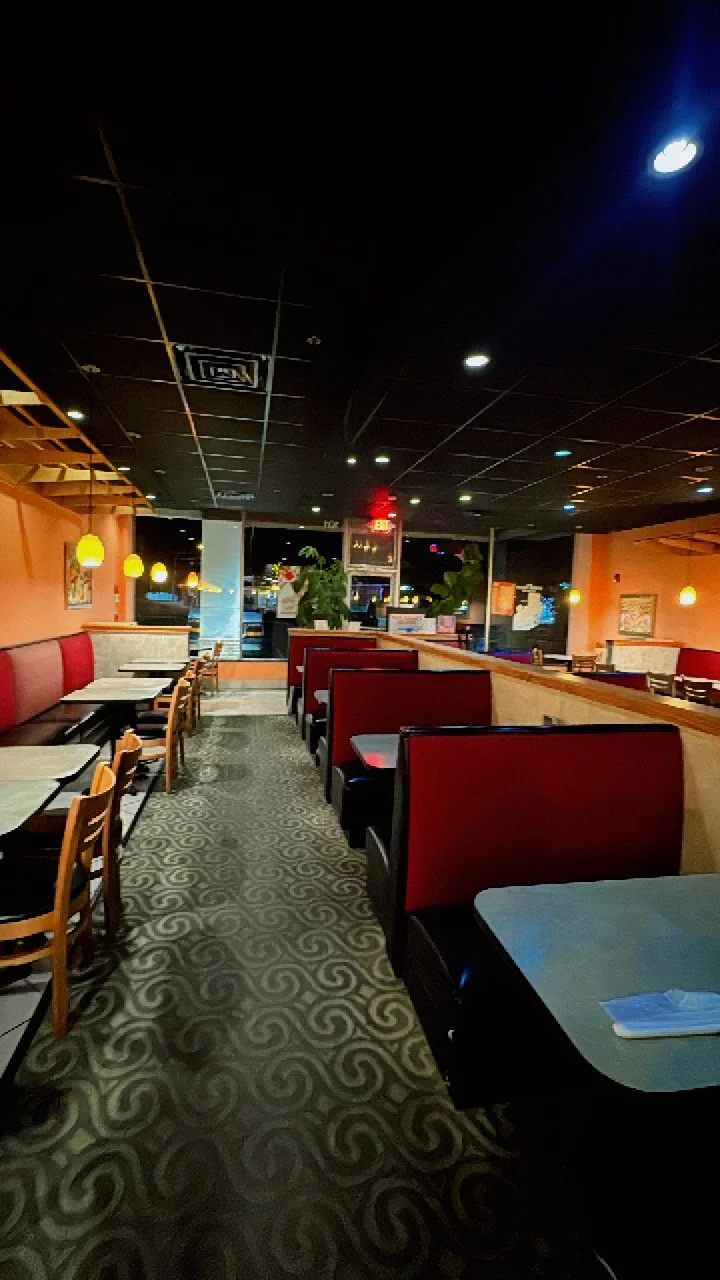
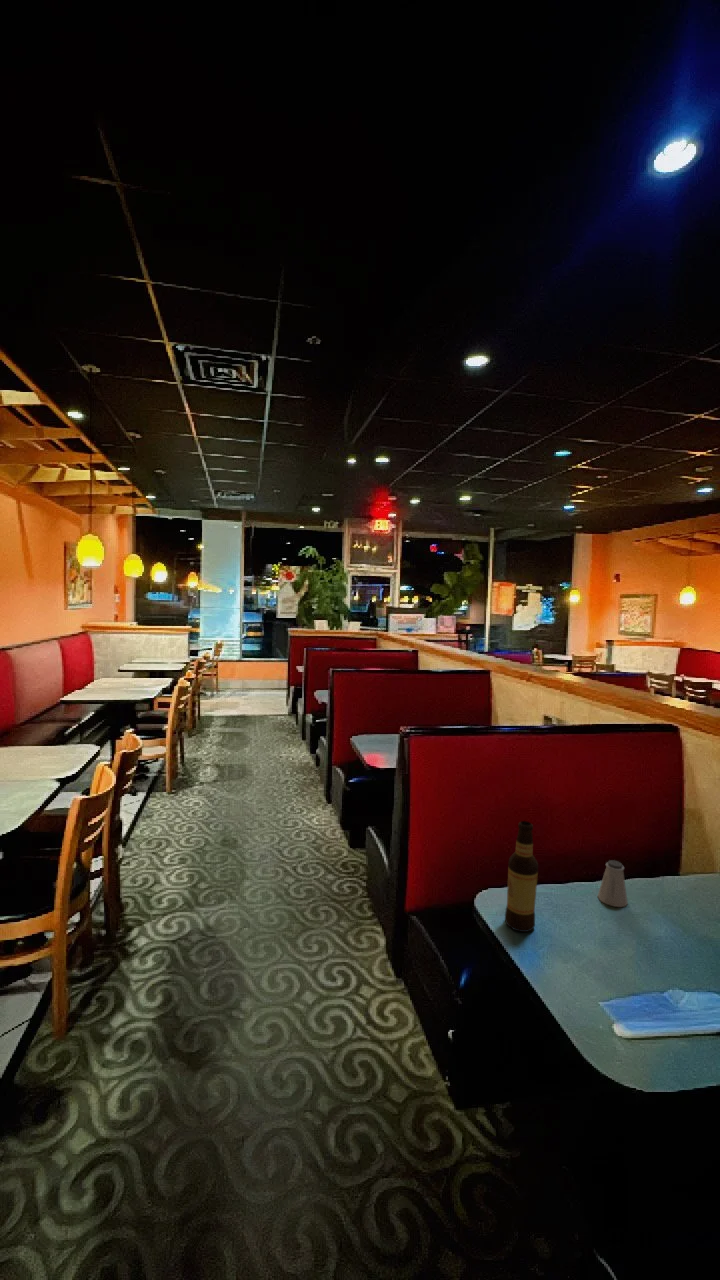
+ saltshaker (613, 881)
+ bottle (522, 874)
